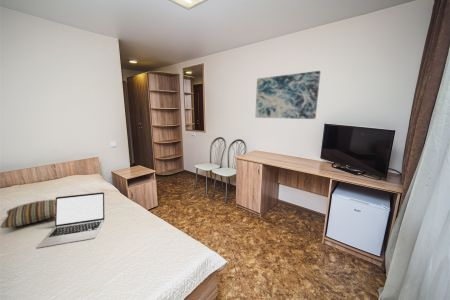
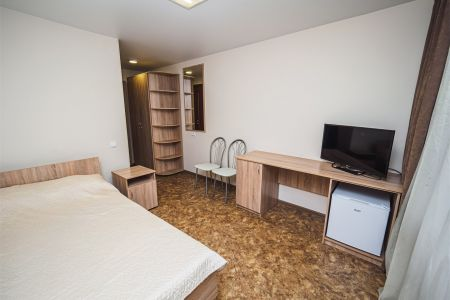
- pillow (33, 211)
- wall art (284, 97)
- laptop (74, 216)
